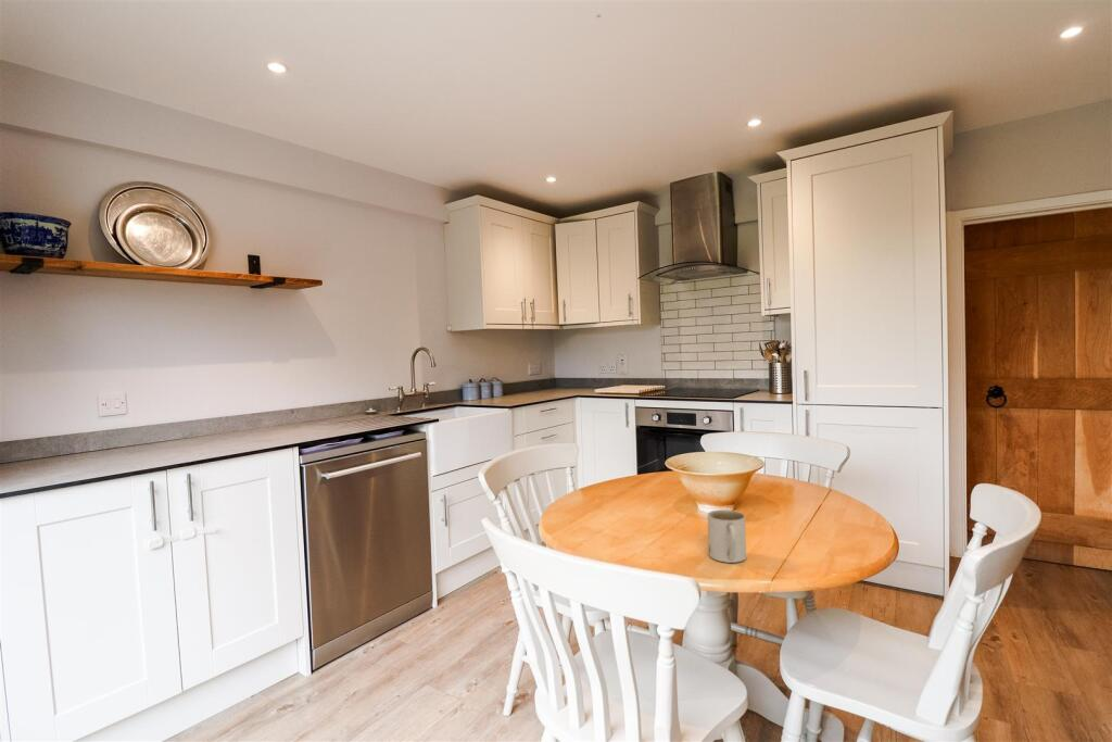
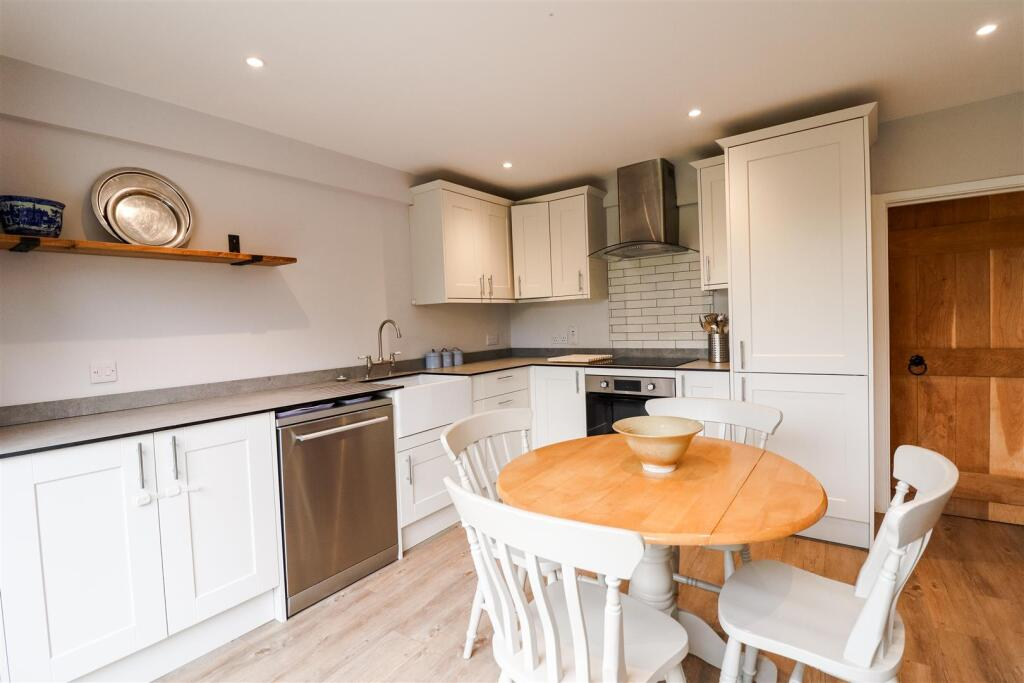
- mug (728, 538)
